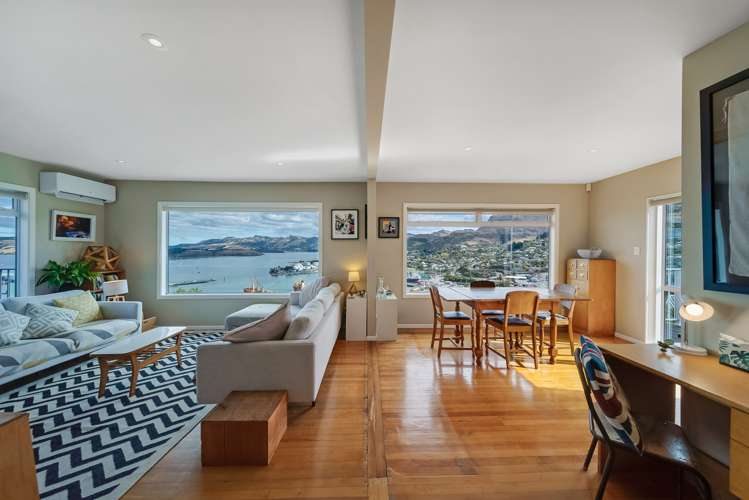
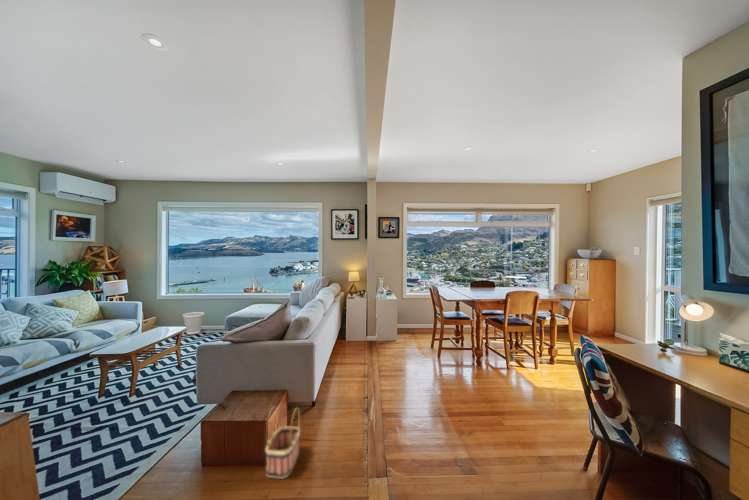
+ basket (283, 435)
+ wastebasket (193, 323)
